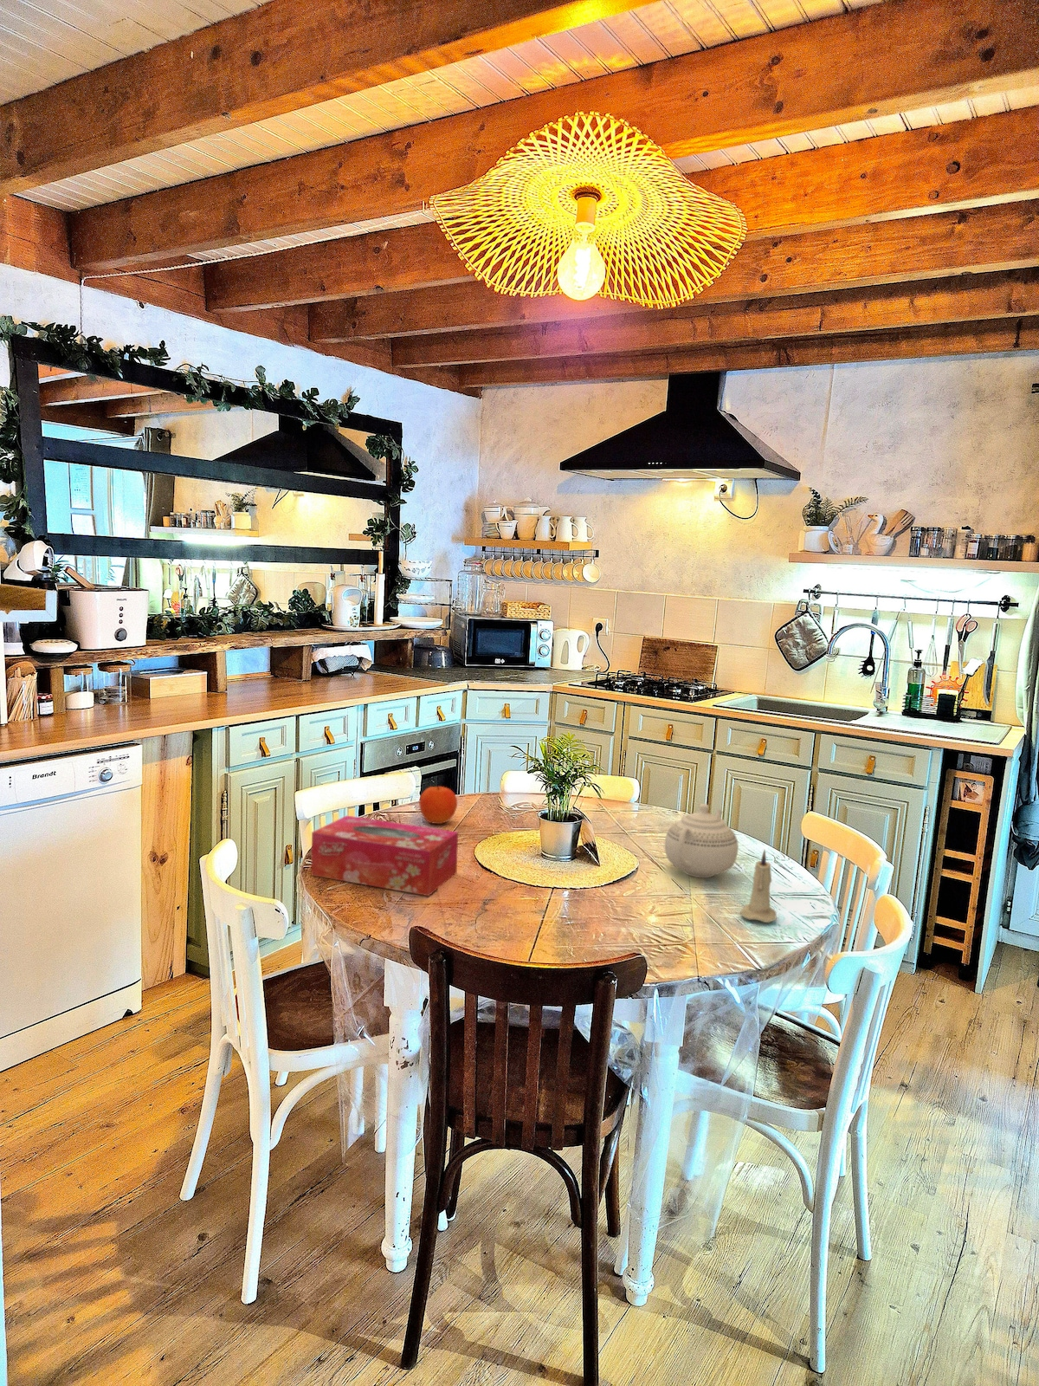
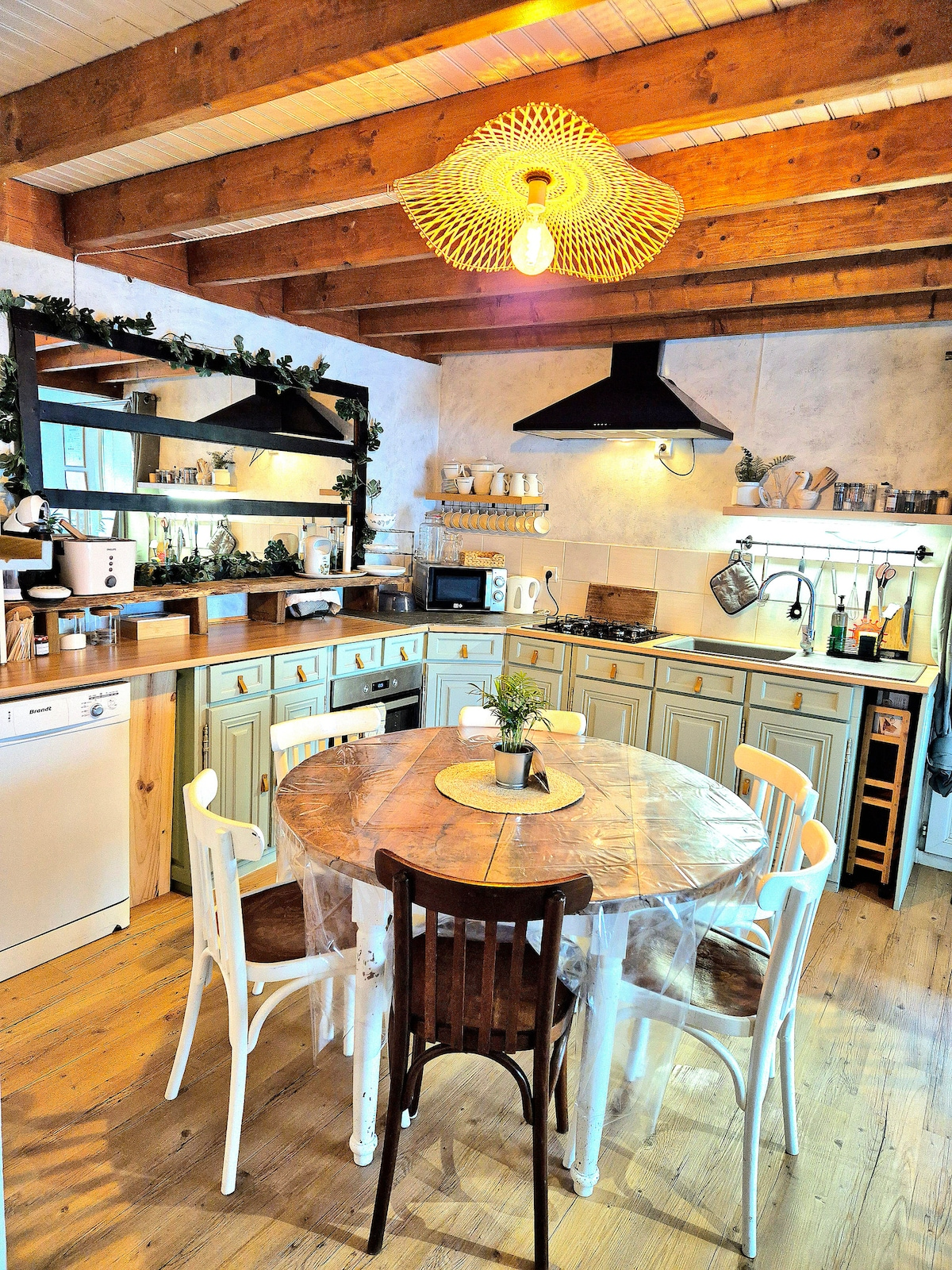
- candle (761, 882)
- tissue box (385, 853)
- fruit (438, 804)
- teapot (701, 838)
